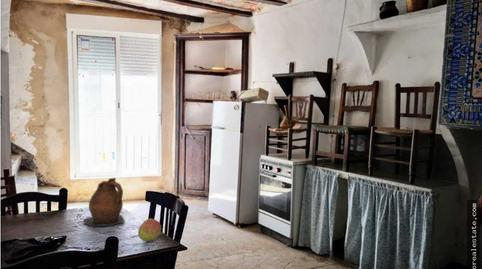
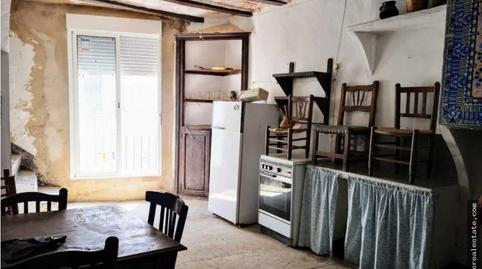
- ceramic pitcher (104, 199)
- fruit (149, 230)
